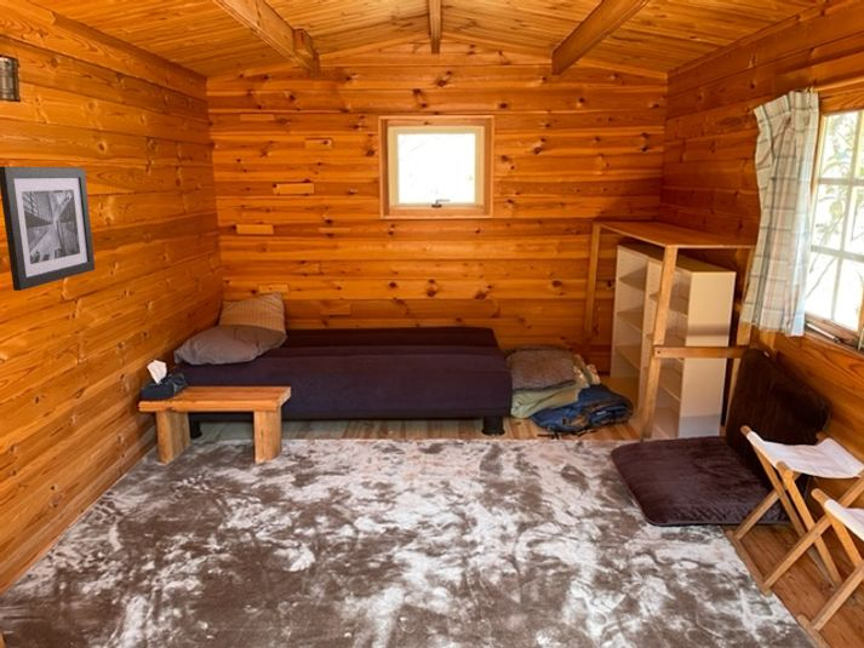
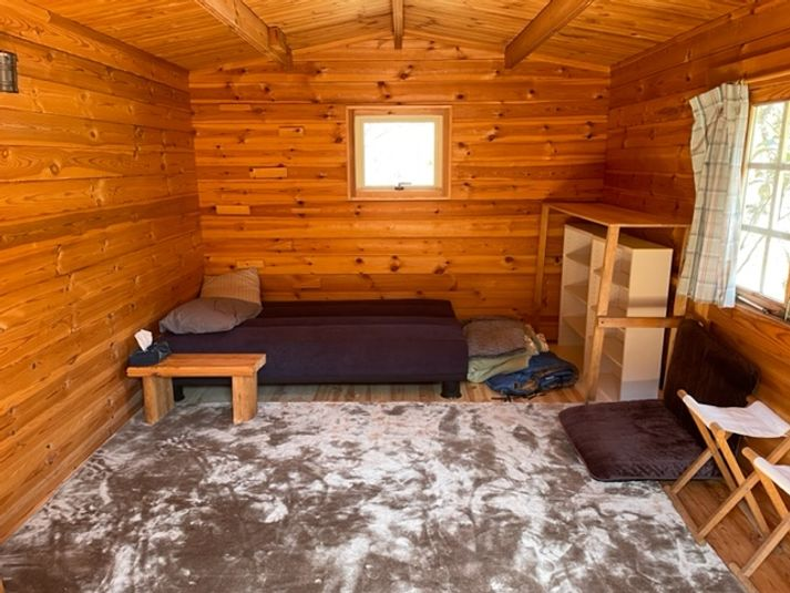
- wall art (51, 224)
